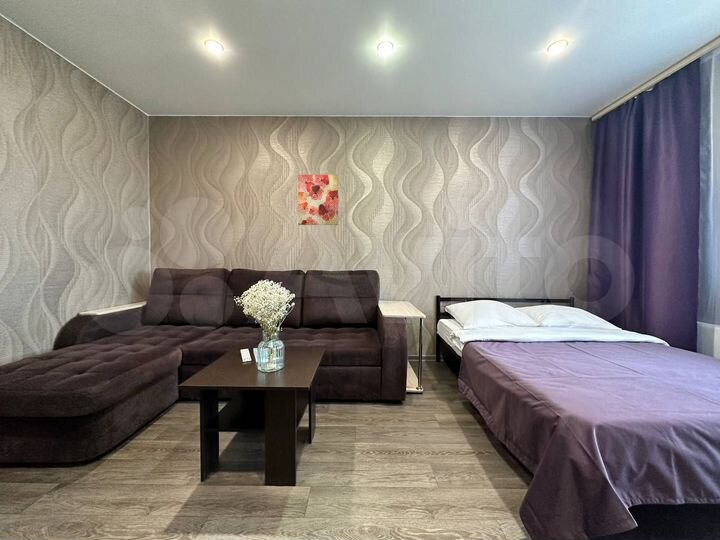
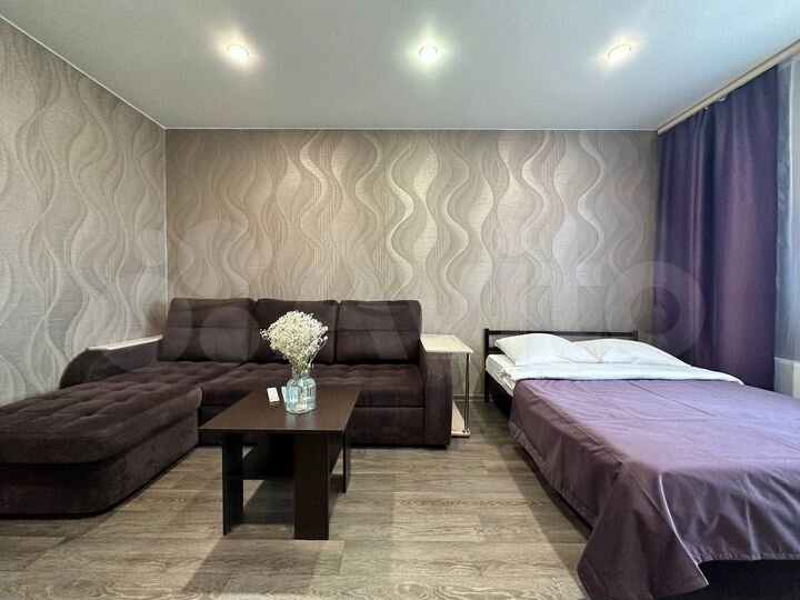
- wall art (318, 199)
